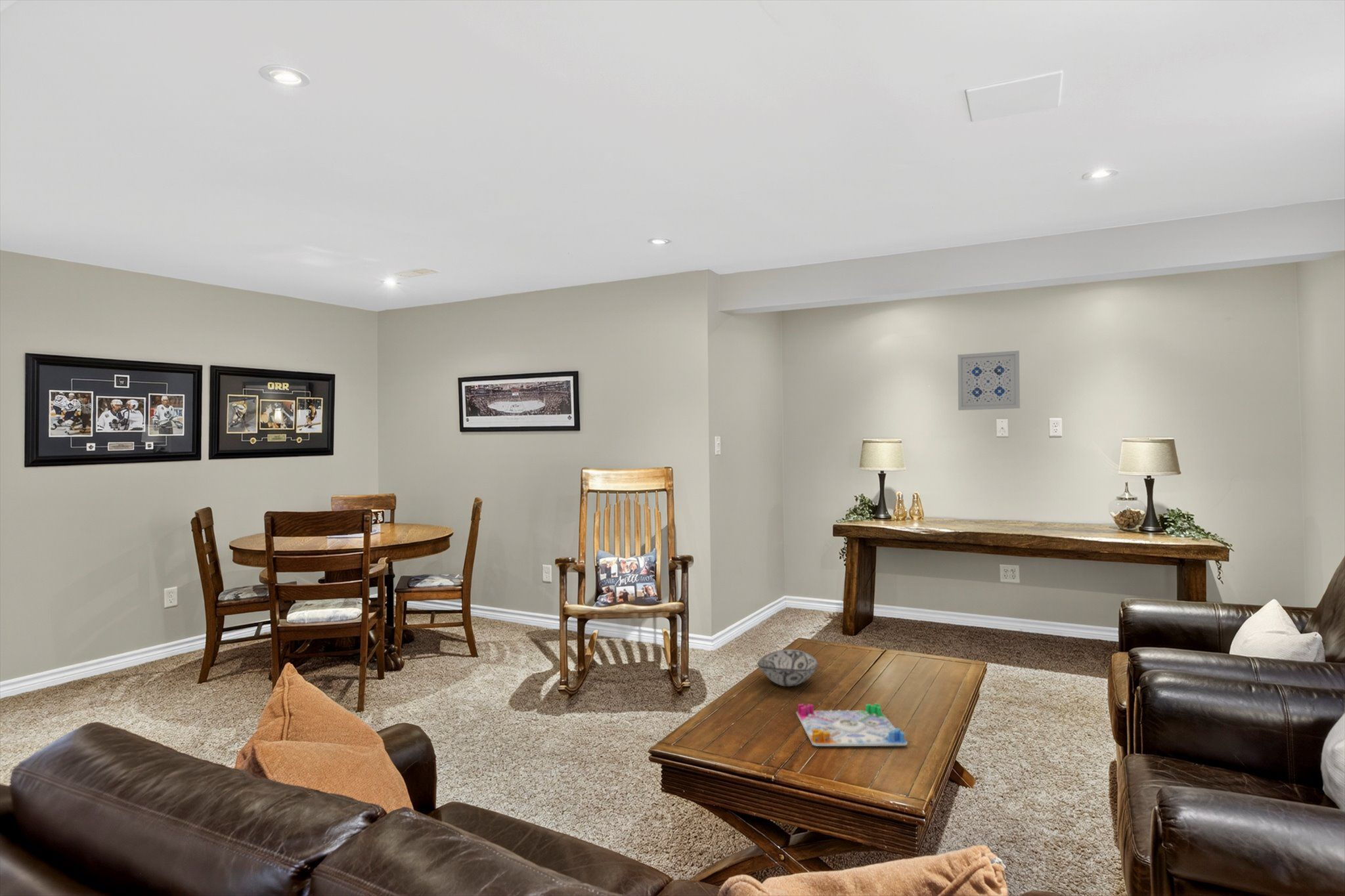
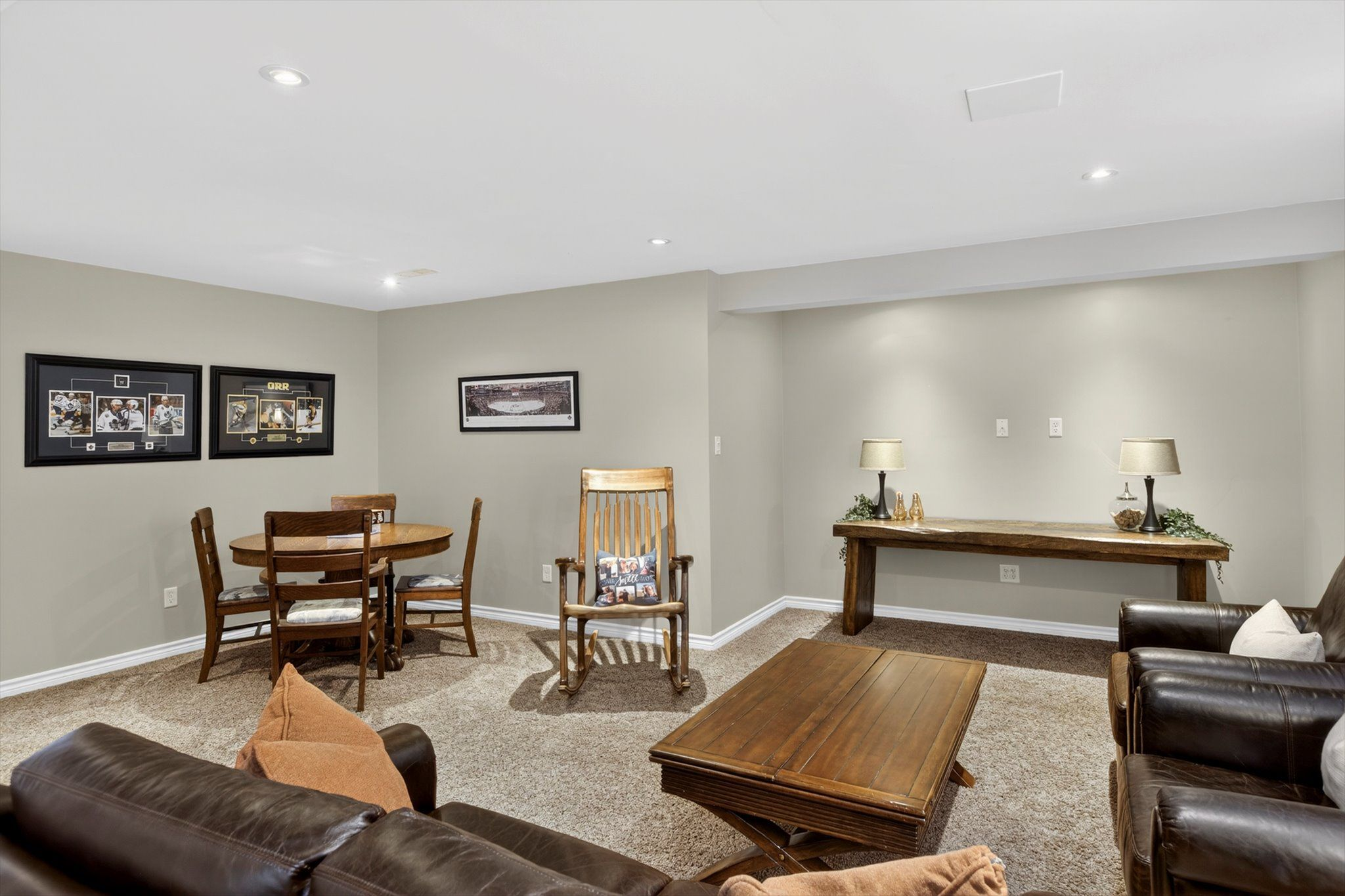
- wall art (988, 381)
- board game (849, 723)
- decorative bowl (787, 670)
